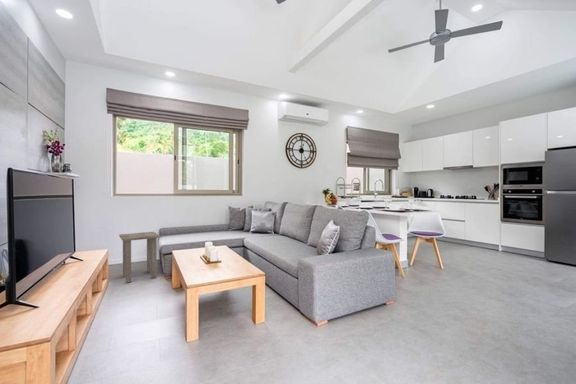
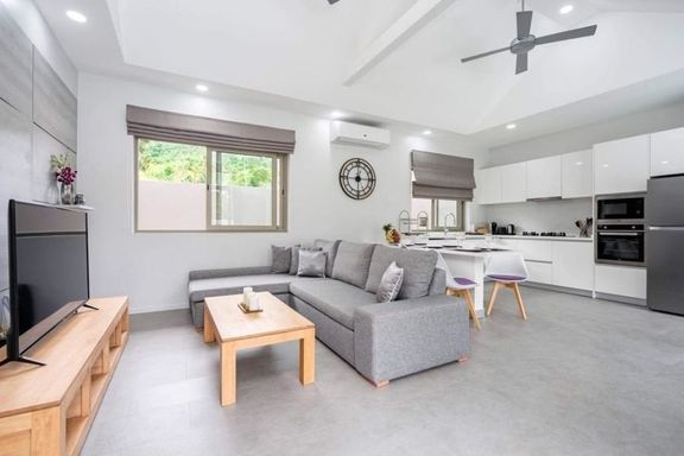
- side table (147, 255)
